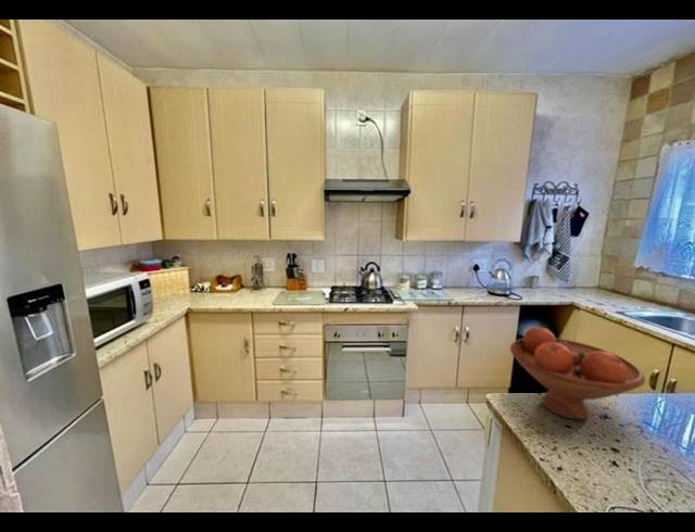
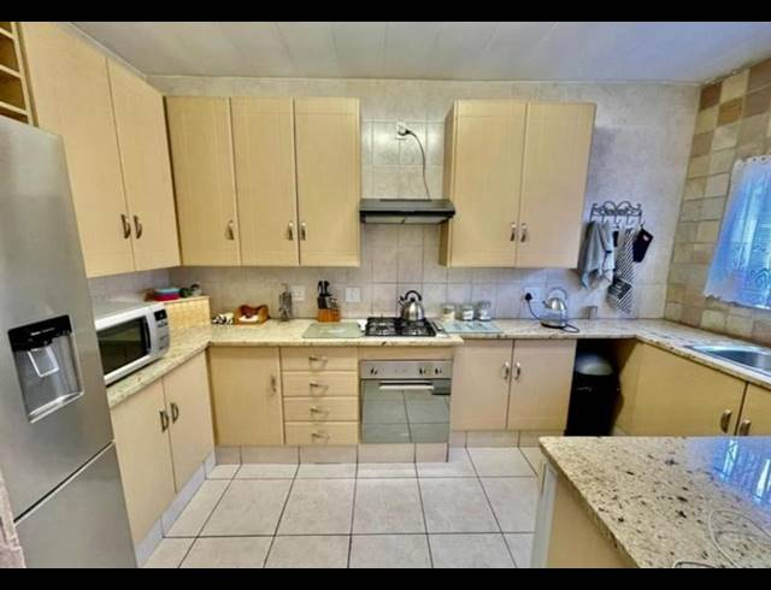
- fruit bowl (568, 372)
